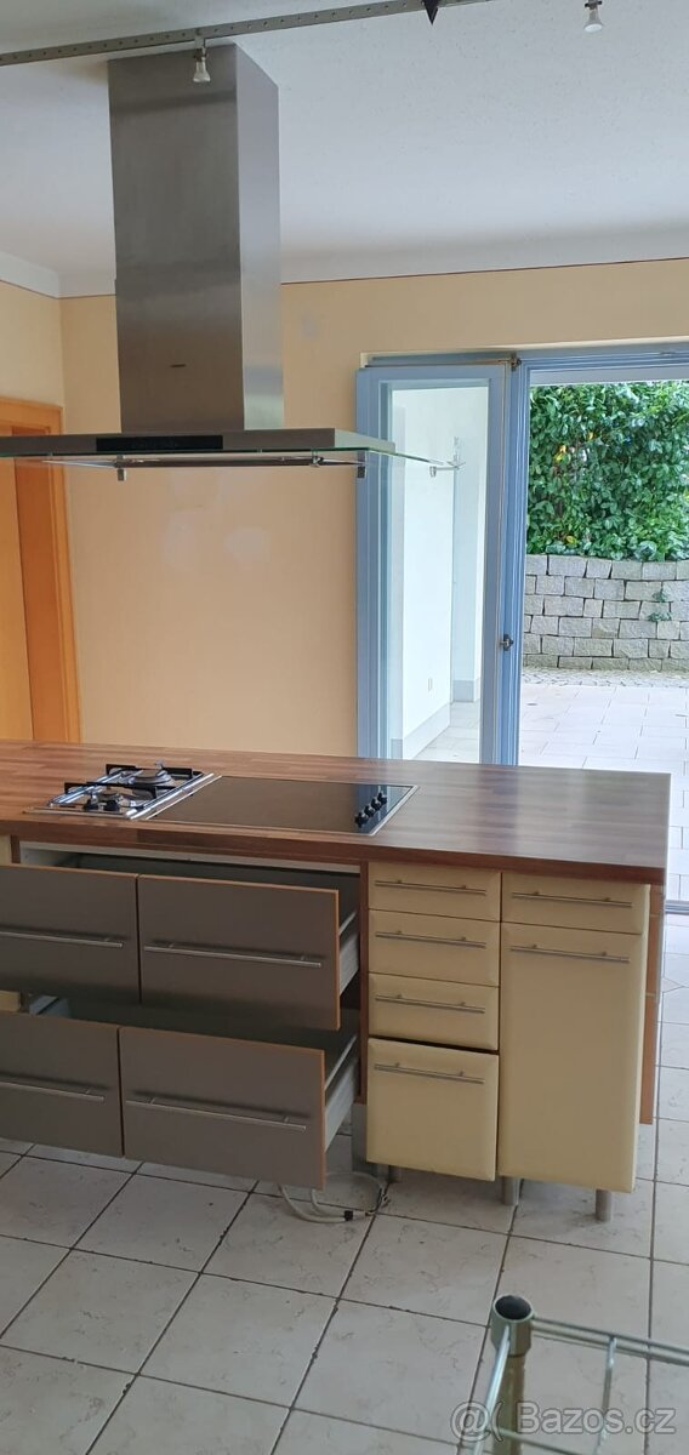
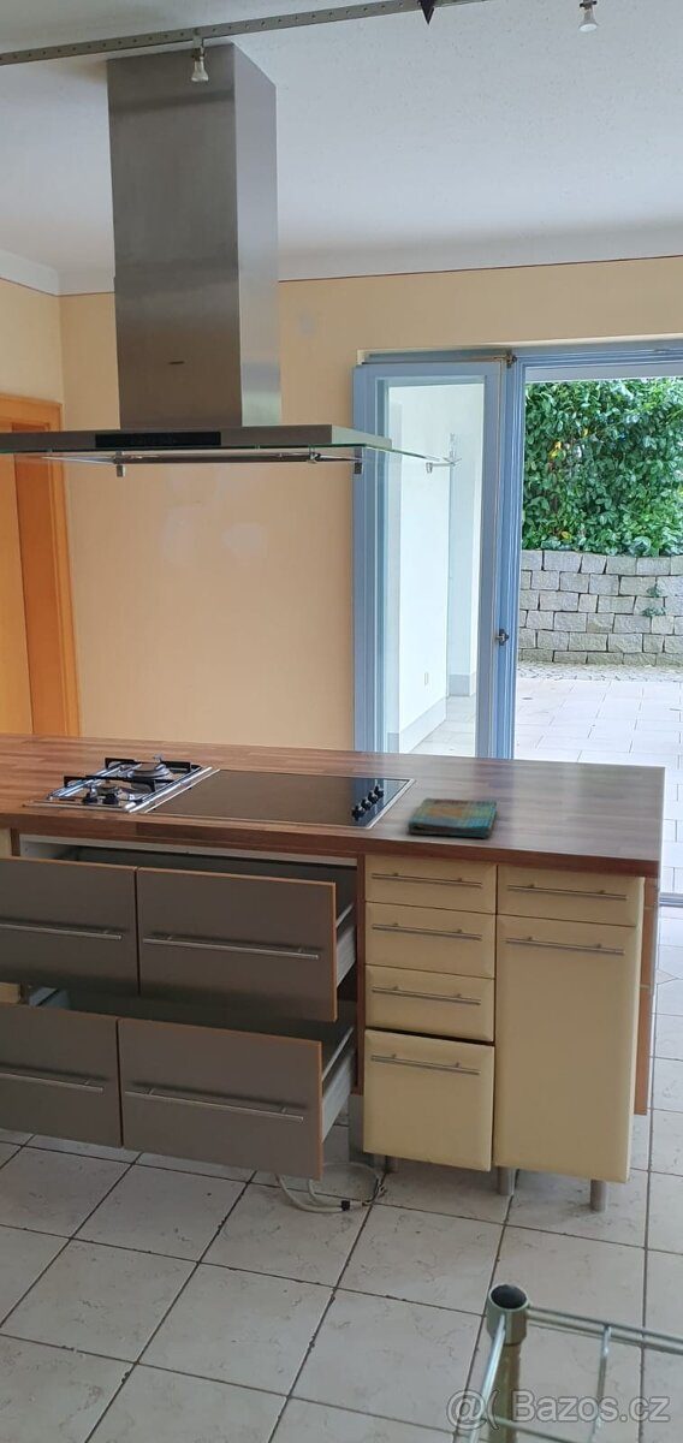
+ dish towel (453, 814)
